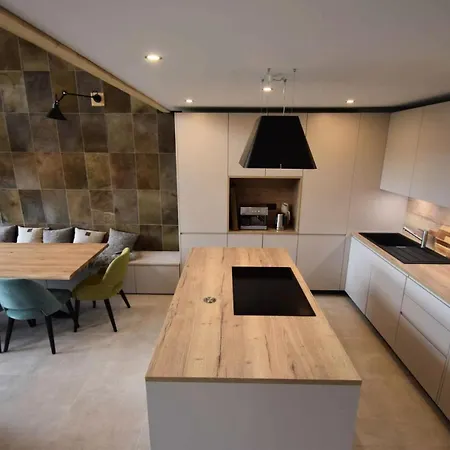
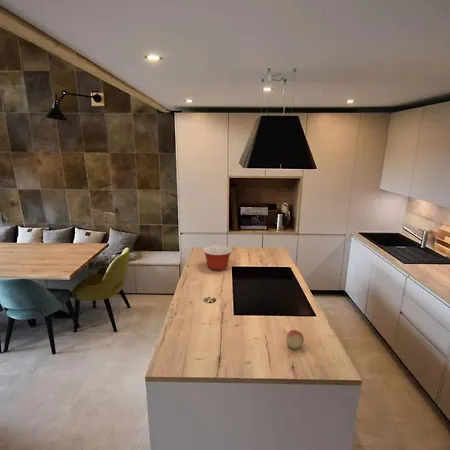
+ mixing bowl (217, 258)
+ fruit (295, 339)
